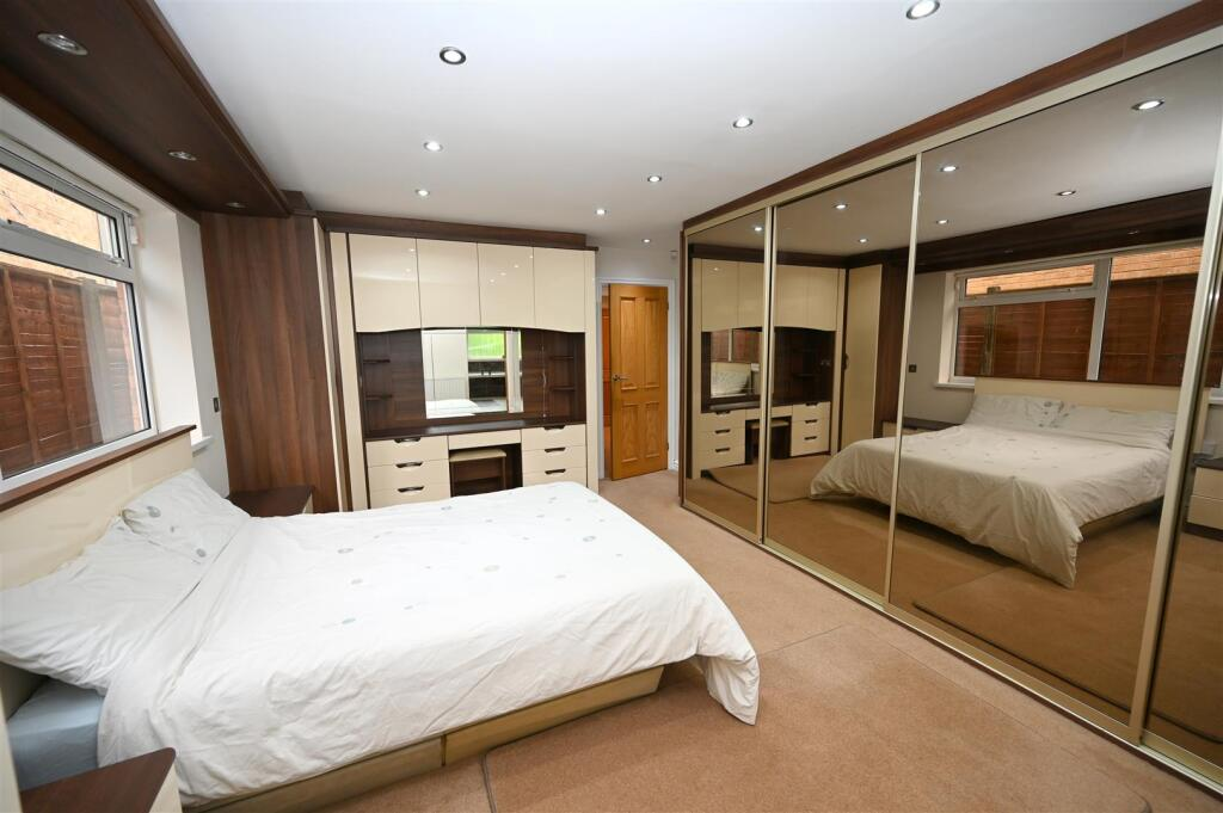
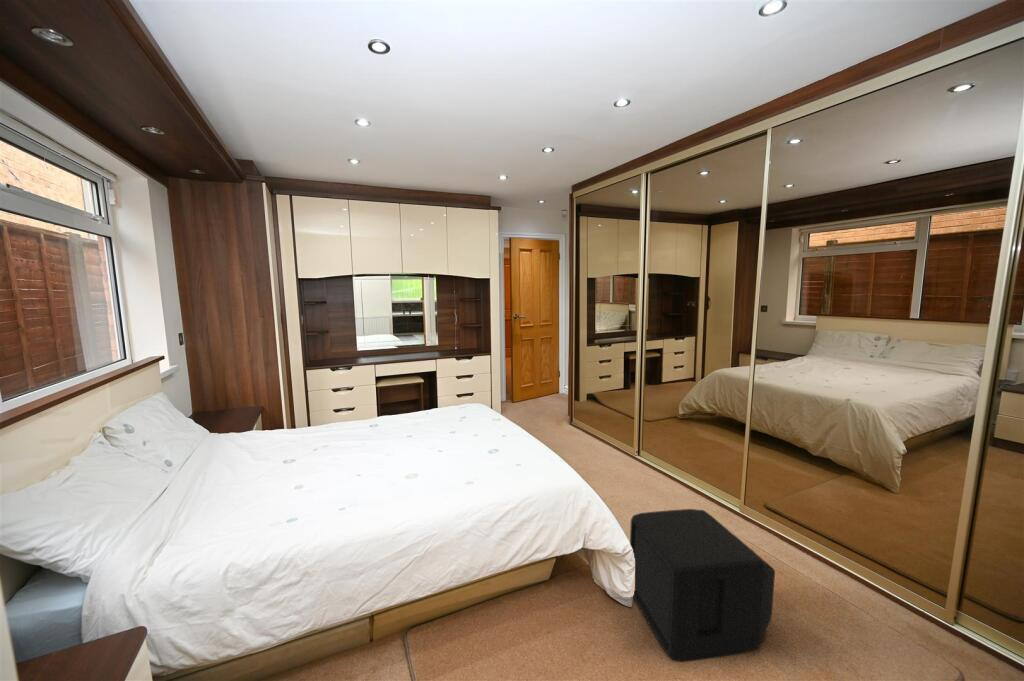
+ ottoman (701, 575)
